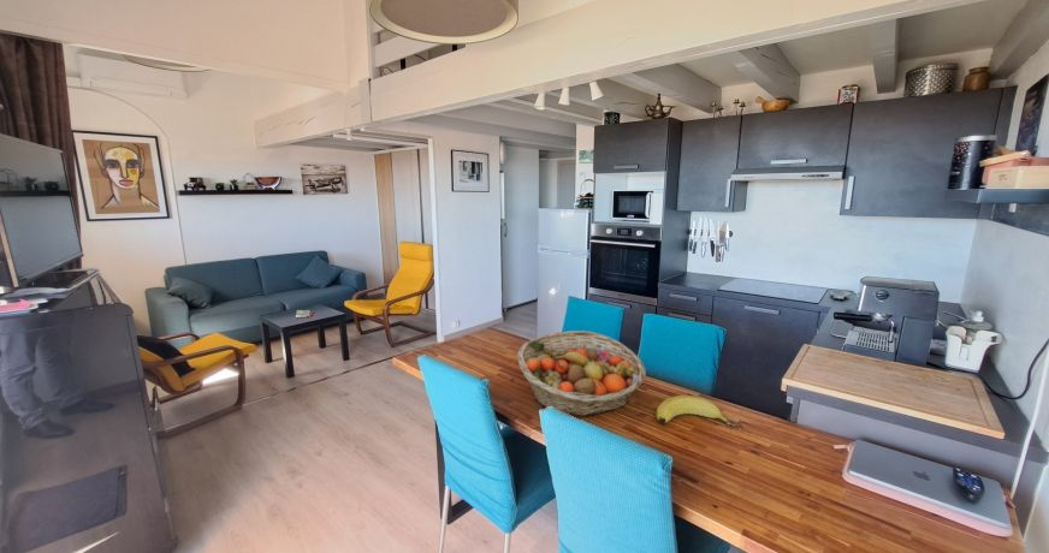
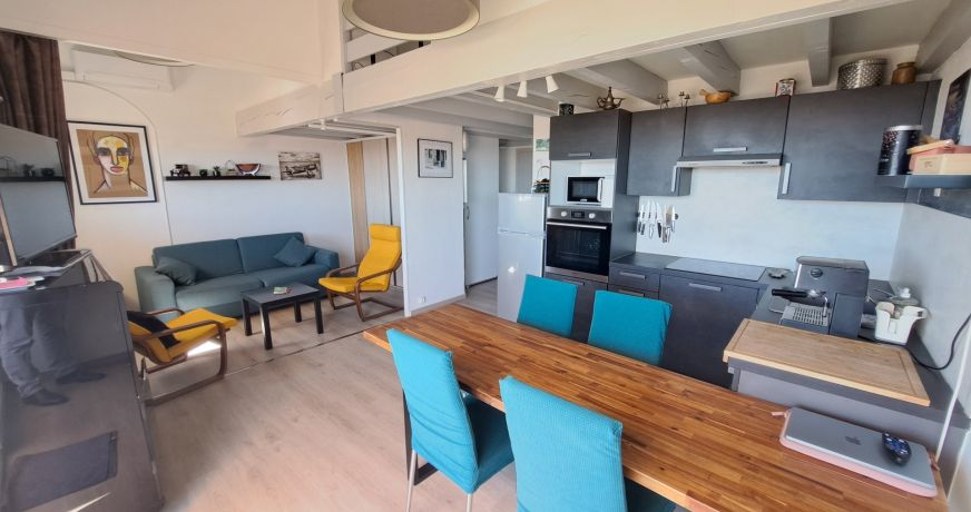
- banana (692, 412)
- fruit basket (581, 370)
